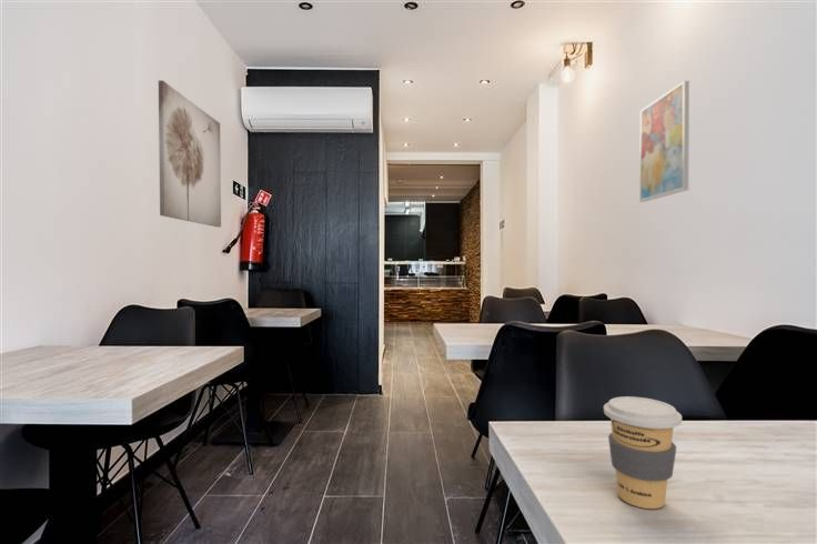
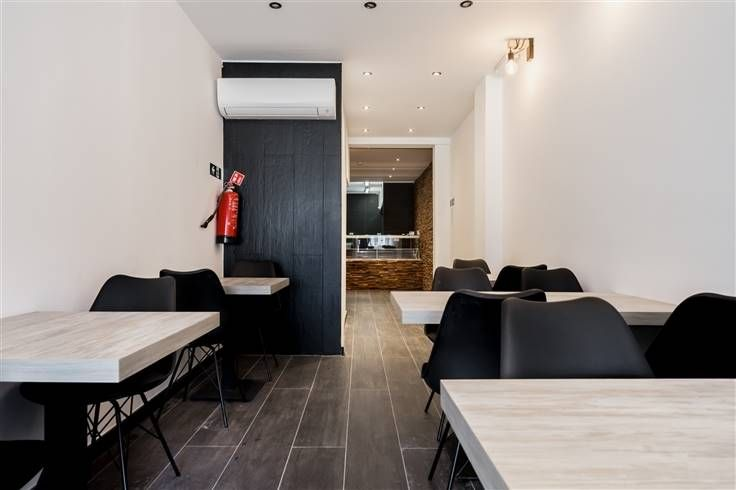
- coffee cup (641, 451)
- wall art (662, 147)
- wall art (193, 163)
